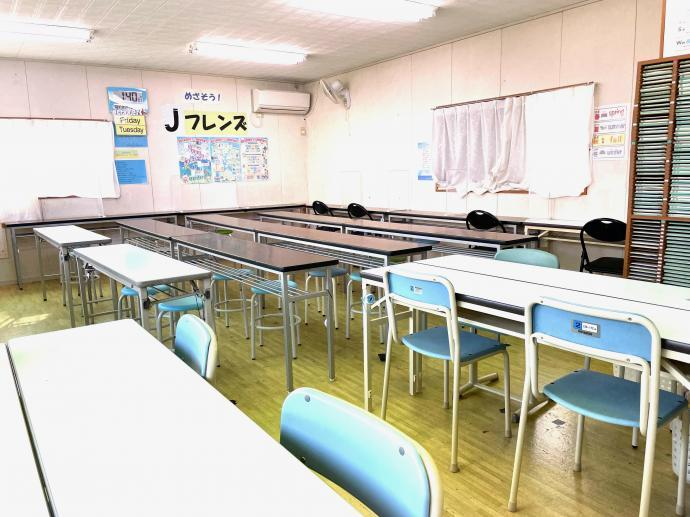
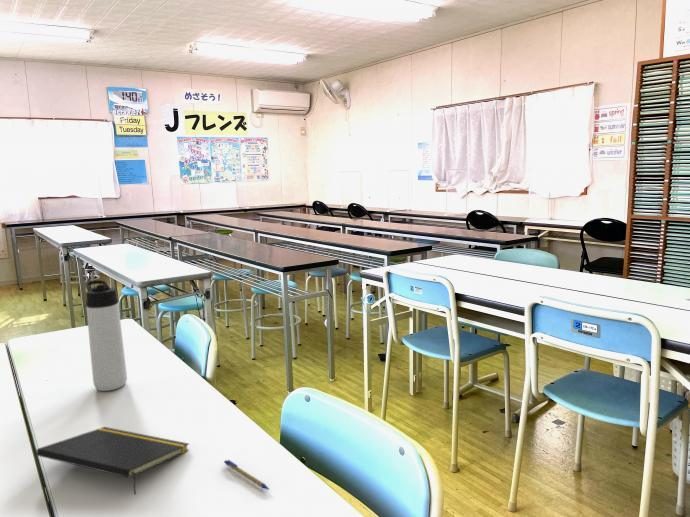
+ notepad (115, 449)
+ thermos bottle (104, 334)
+ pen (246, 474)
